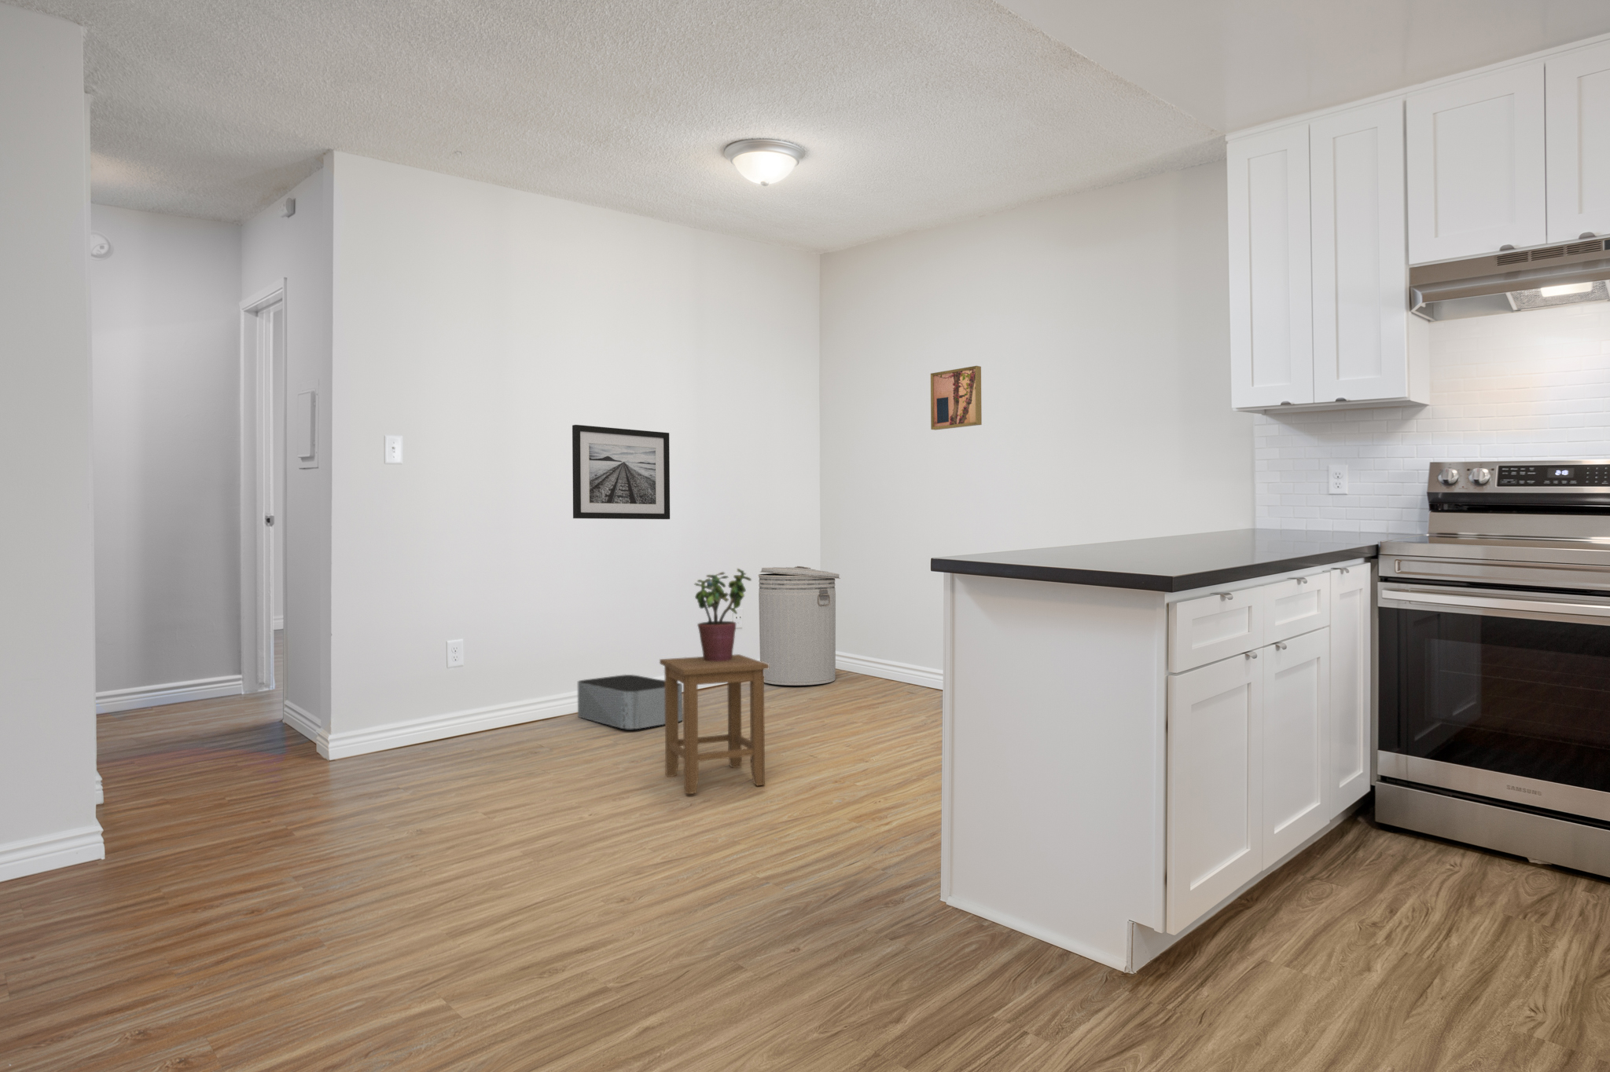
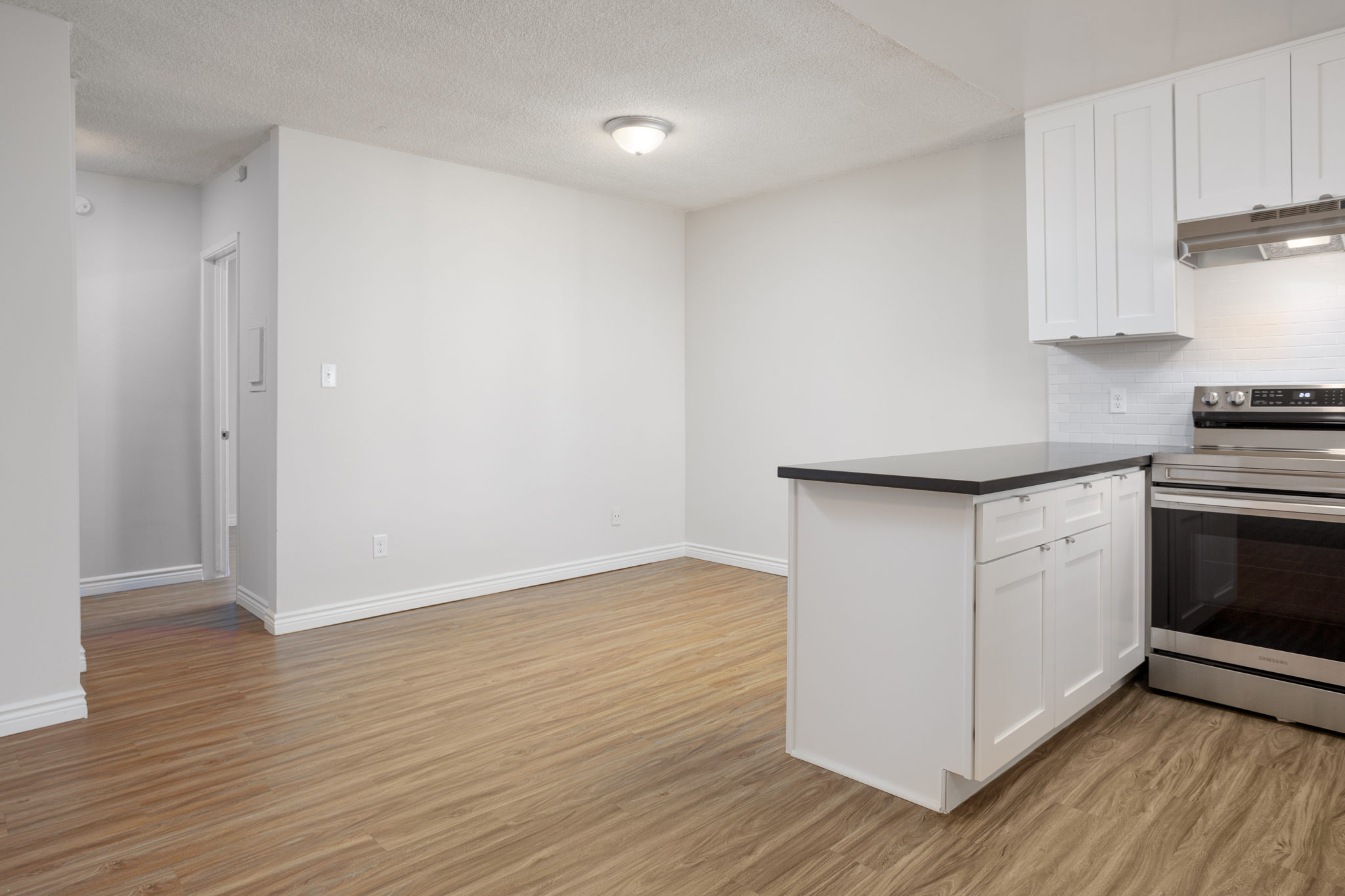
- potted plant (717, 614)
- wall art (955, 398)
- can (800, 622)
- storage bin (628, 700)
- stool (728, 720)
- wall art (622, 474)
